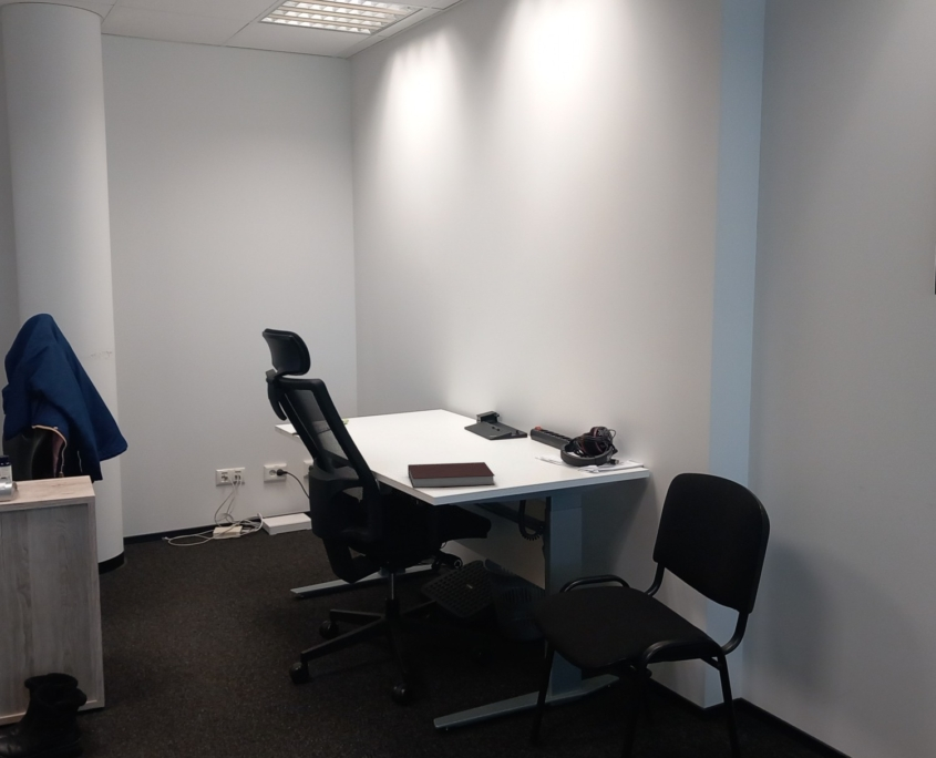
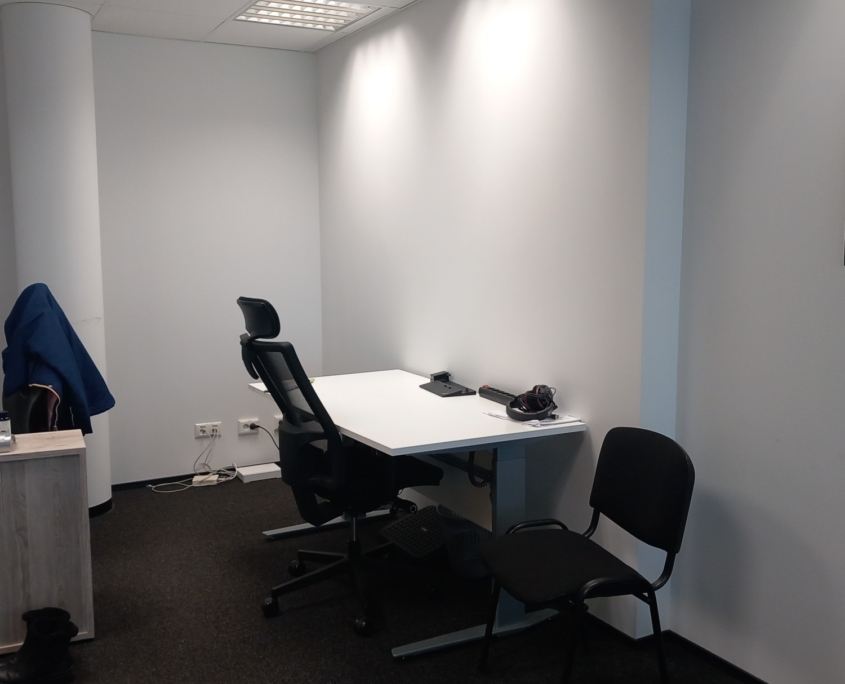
- notebook (450, 474)
